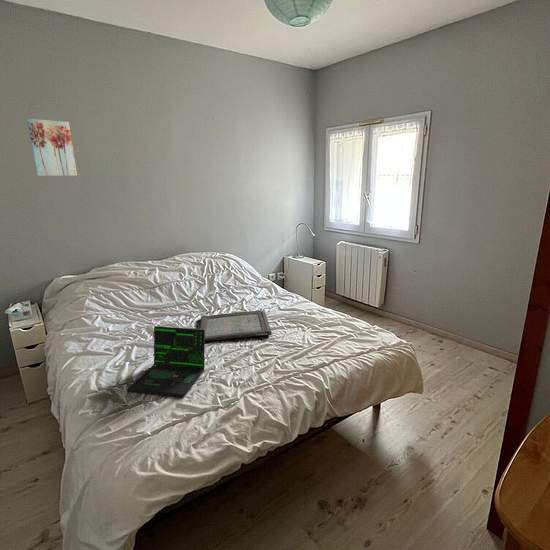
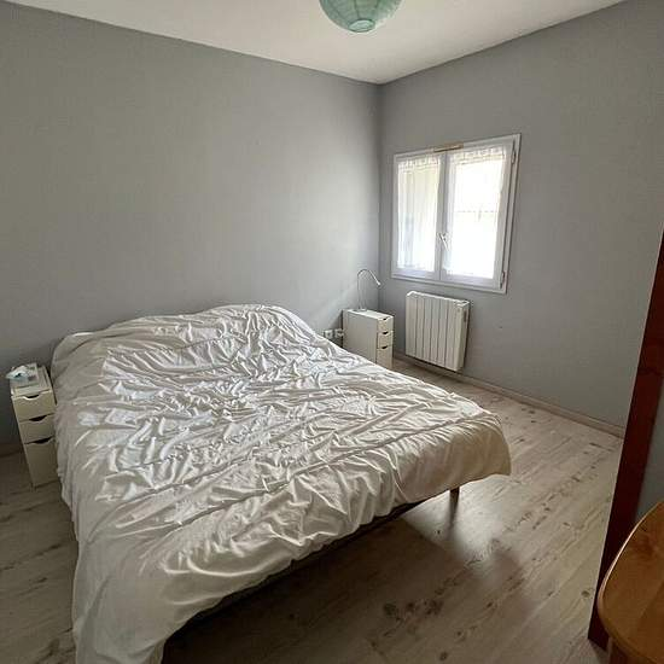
- wall art (53, 148)
- laptop (174, 360)
- serving tray (234, 323)
